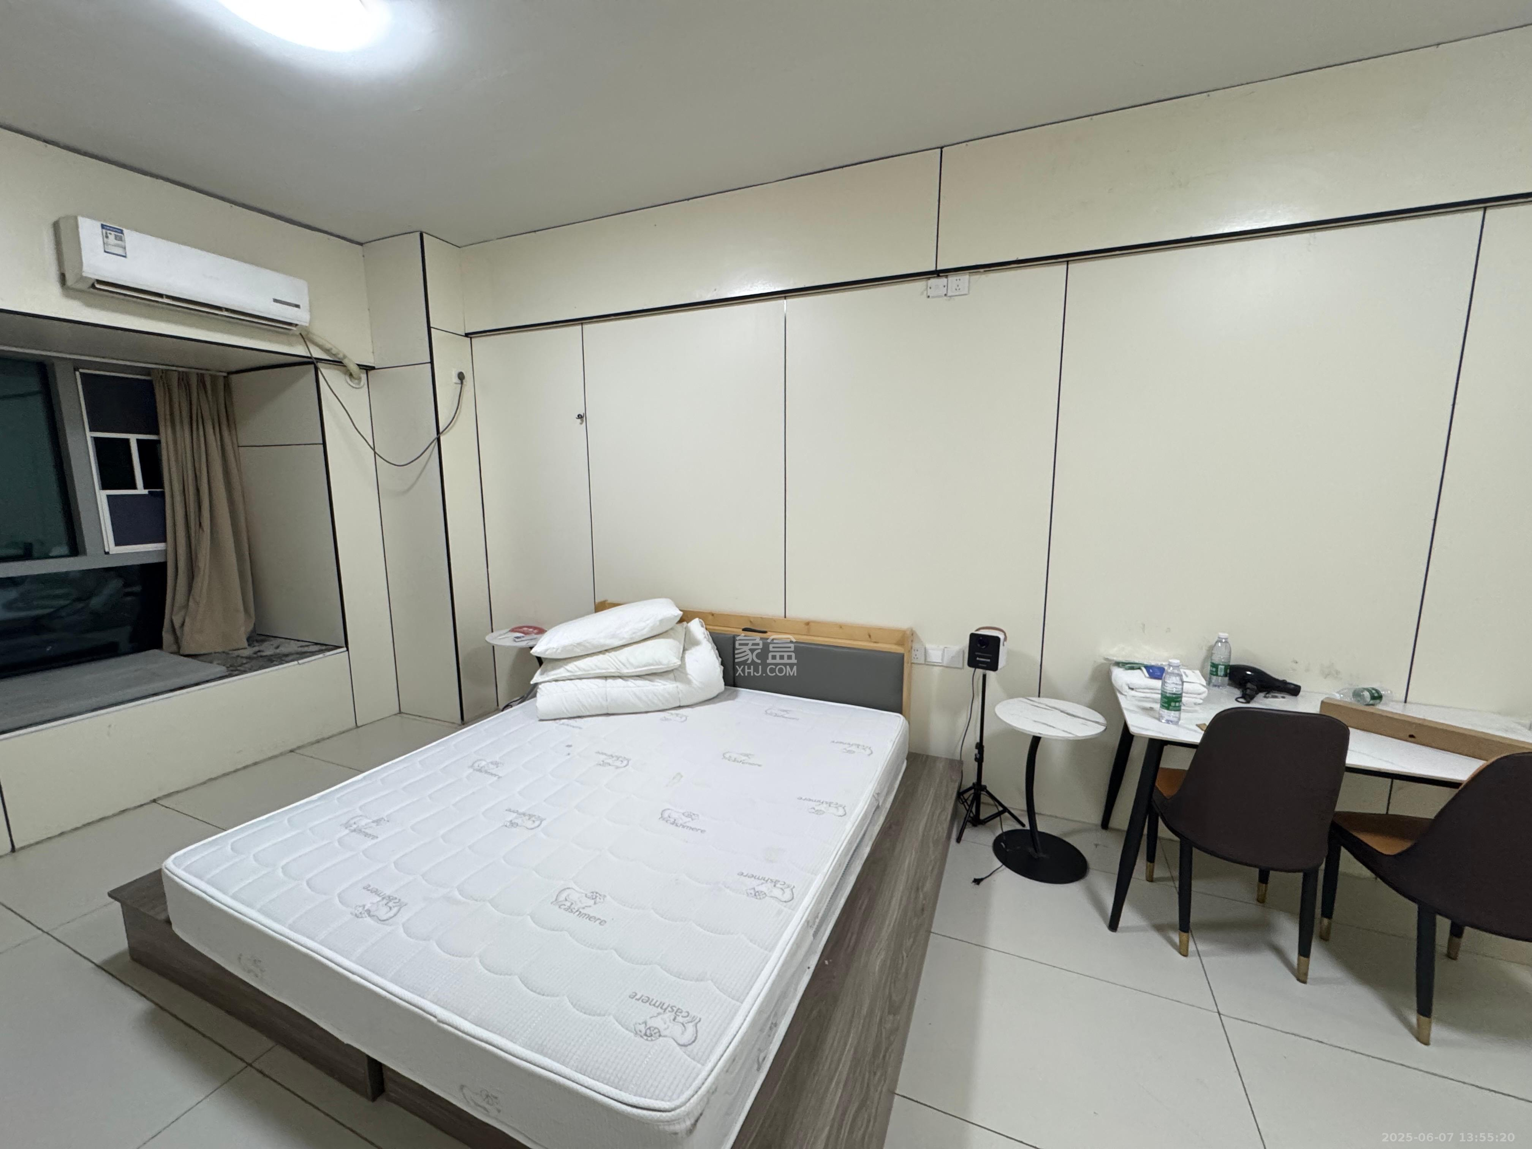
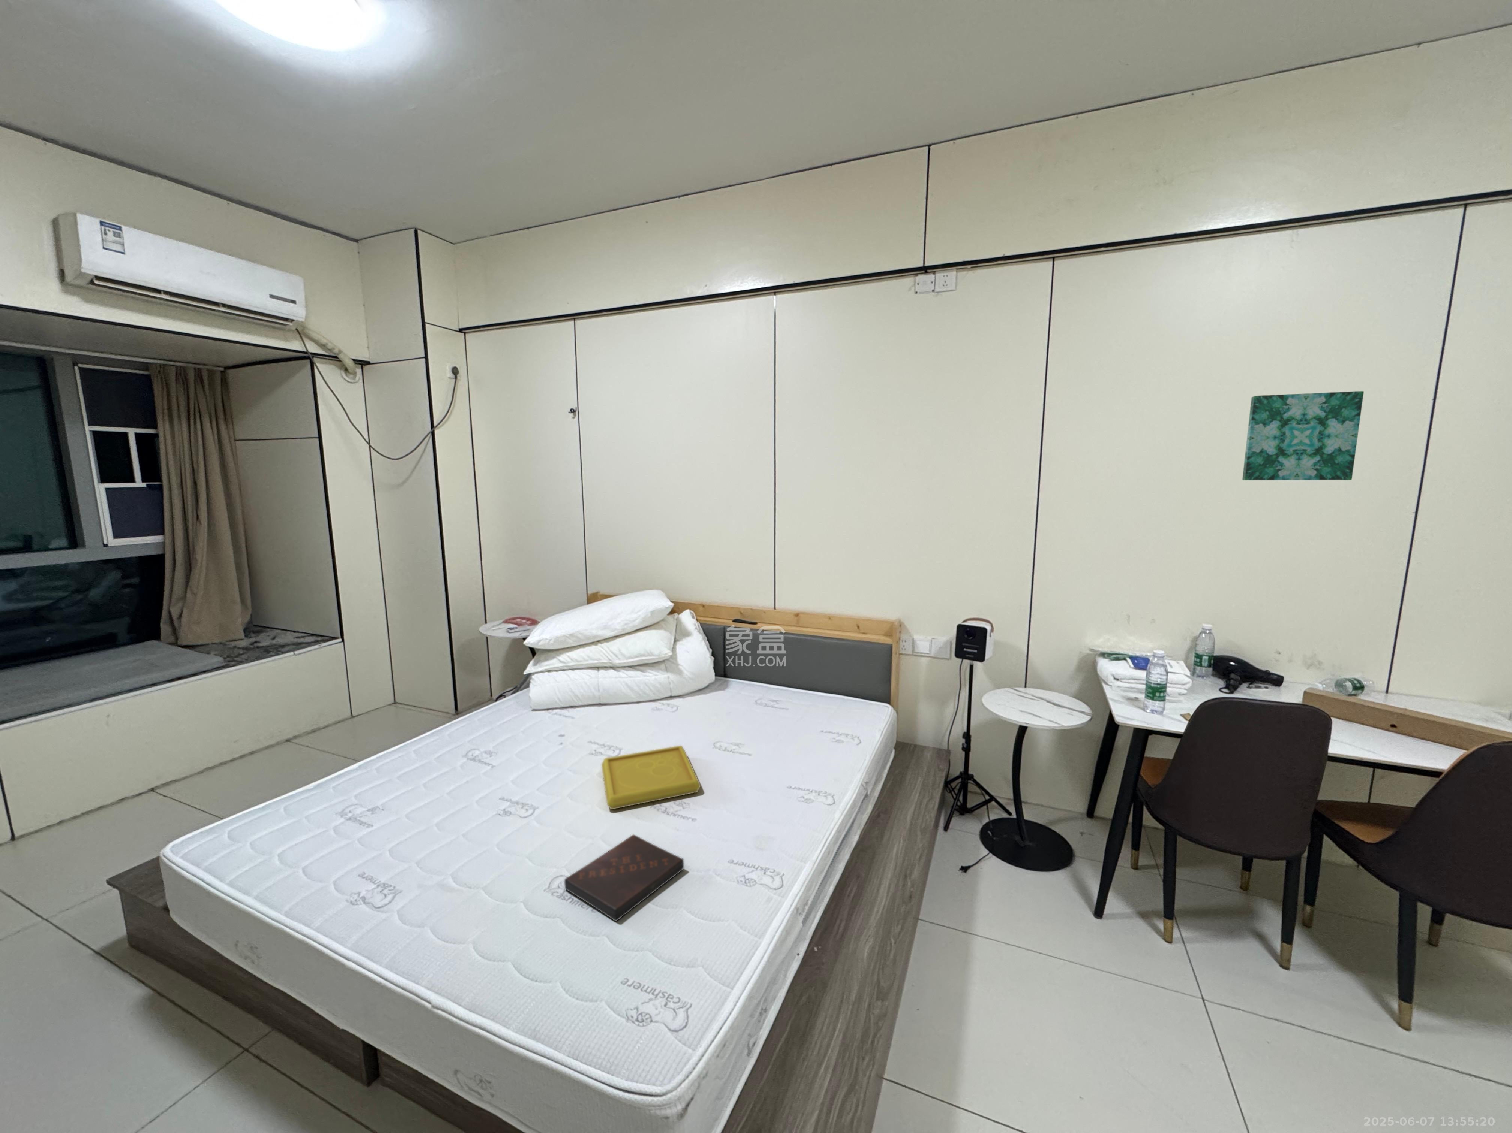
+ wall art (1300, 437)
+ book (625, 874)
+ serving tray (649, 775)
